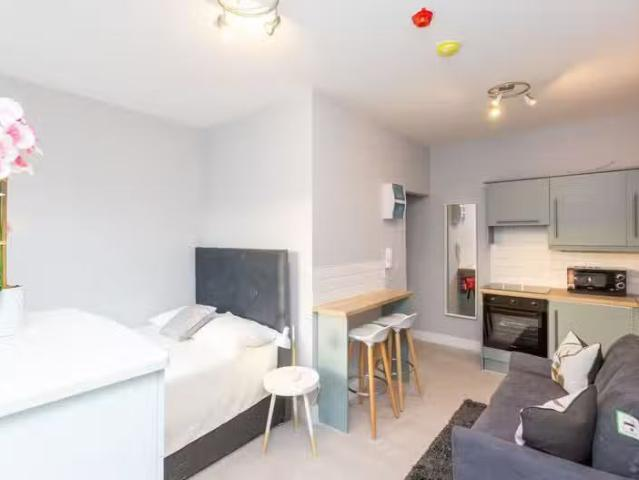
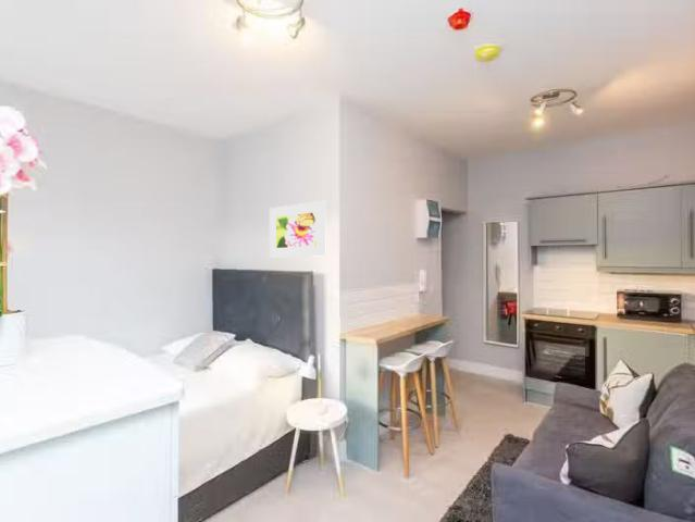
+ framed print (296, 231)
